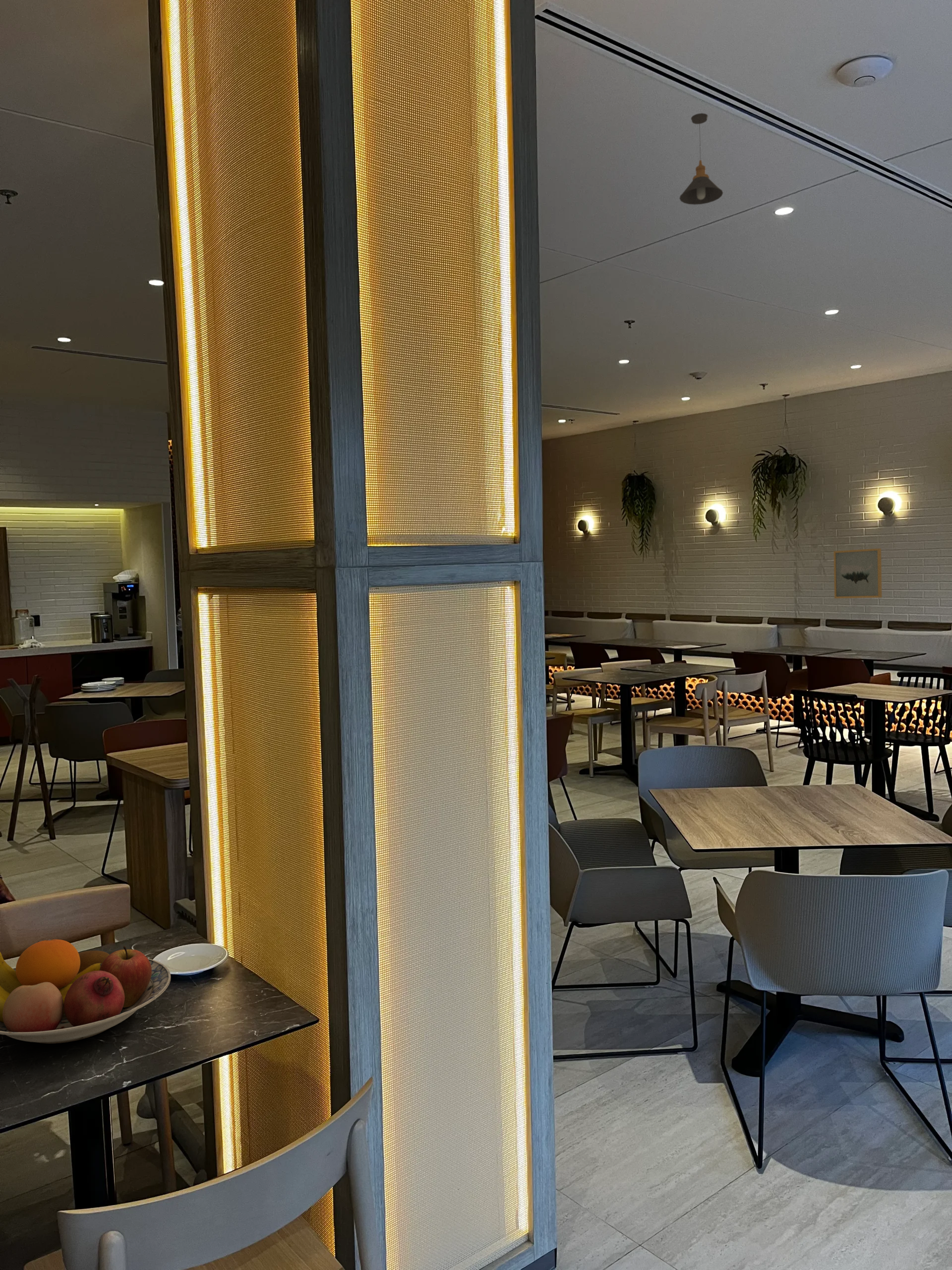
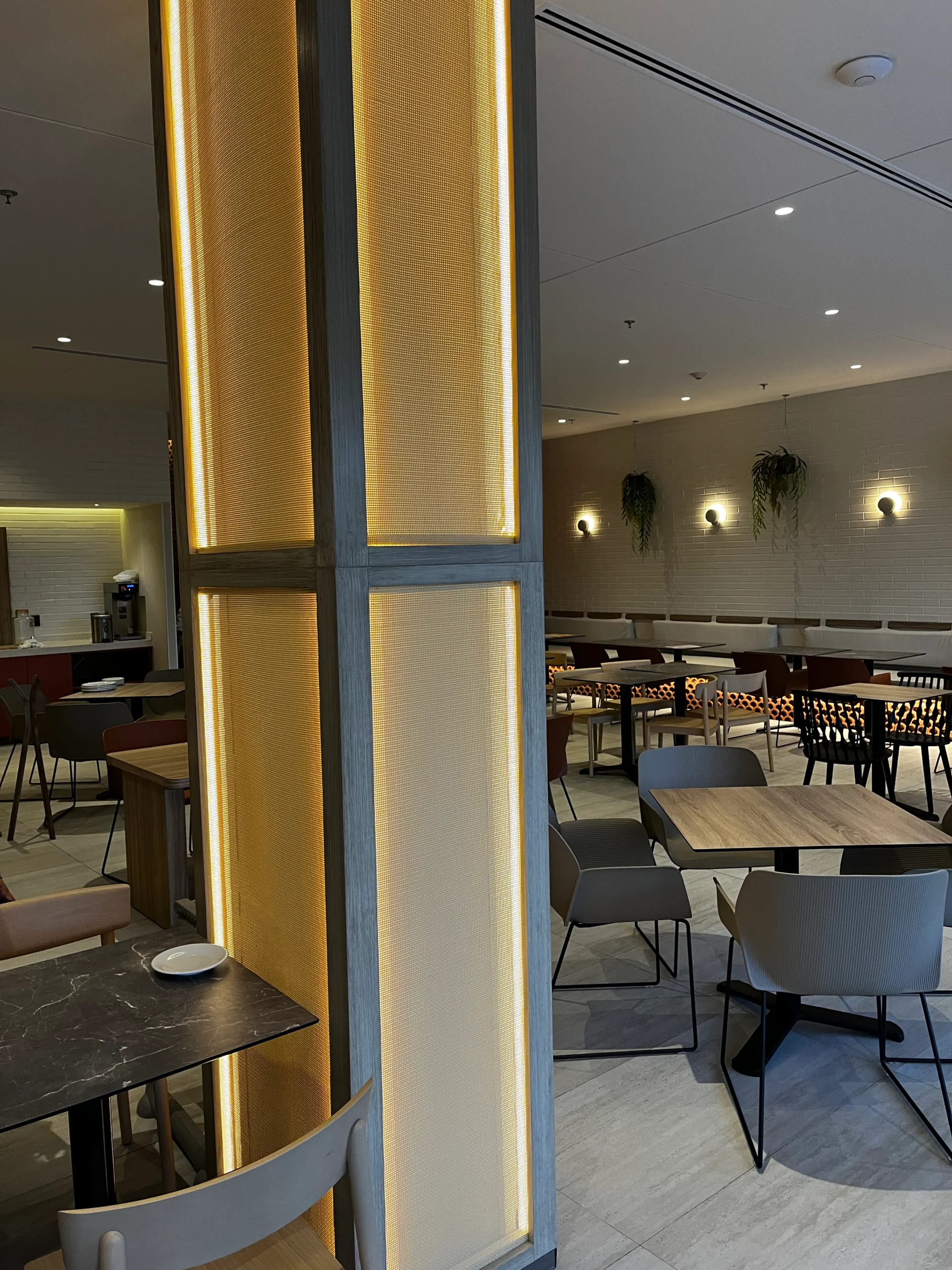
- wall art (857, 573)
- pendant light (700, 158)
- fruit bowl (71, 982)
